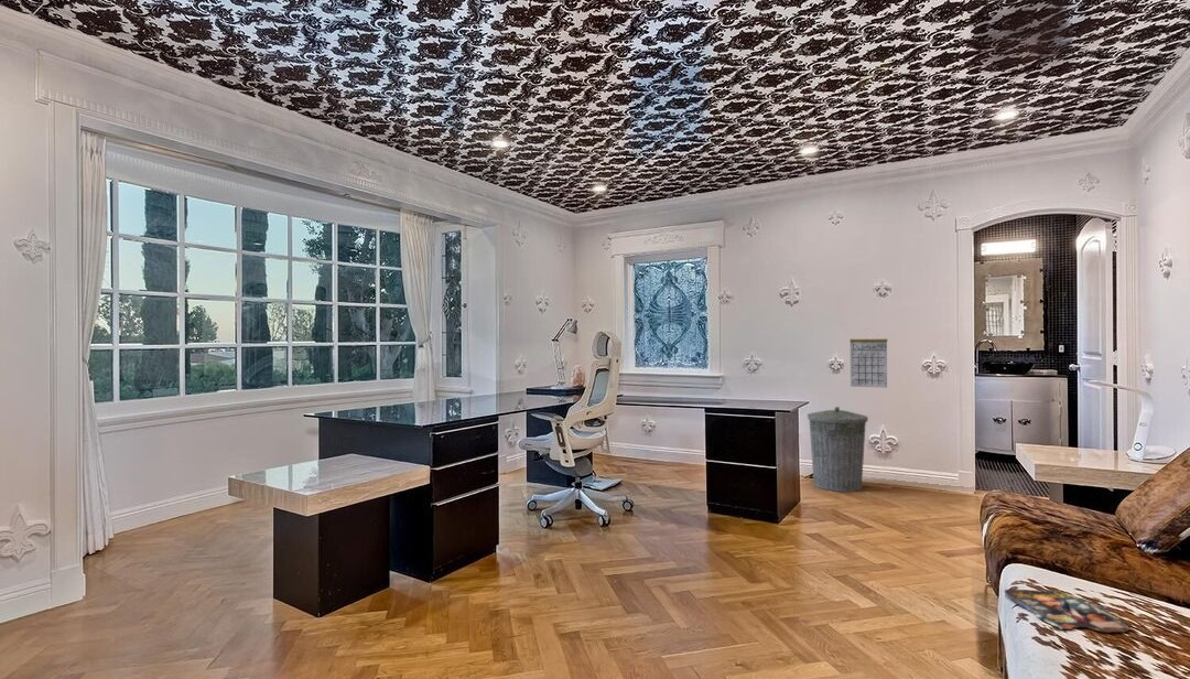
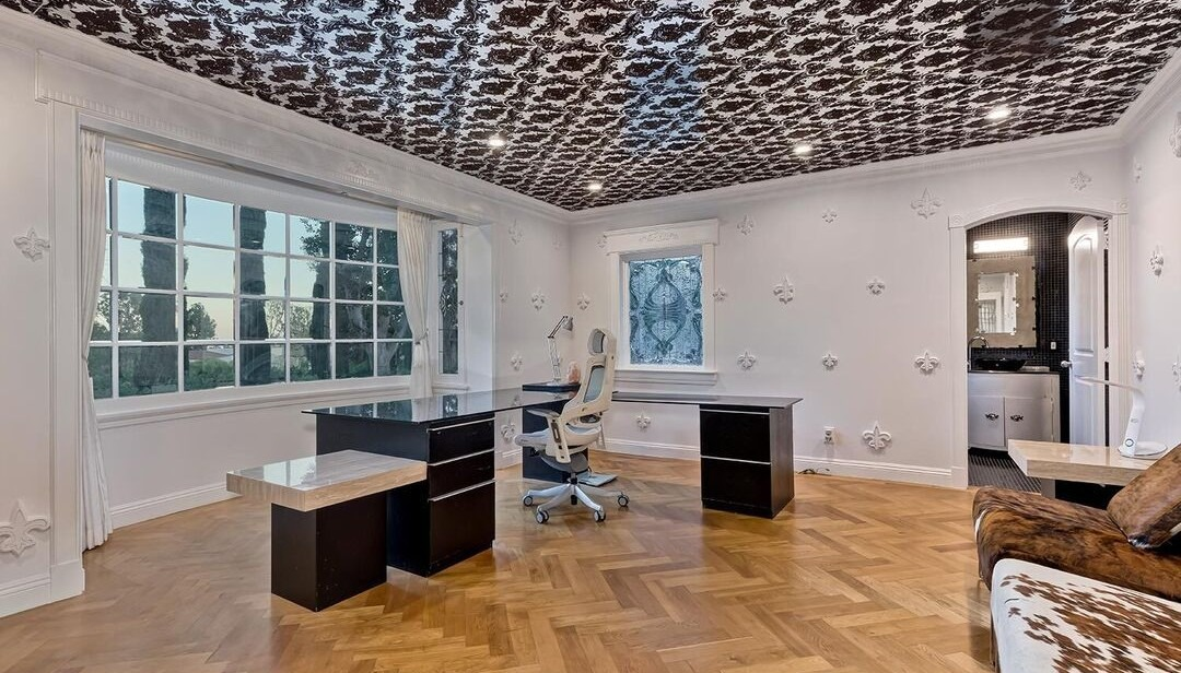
- magazine (1062, 606)
- trash can (836, 446)
- calendar (868, 357)
